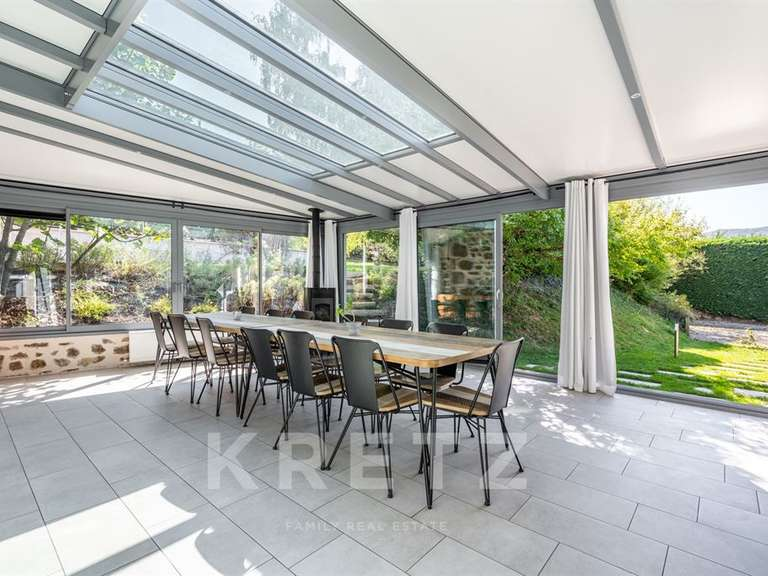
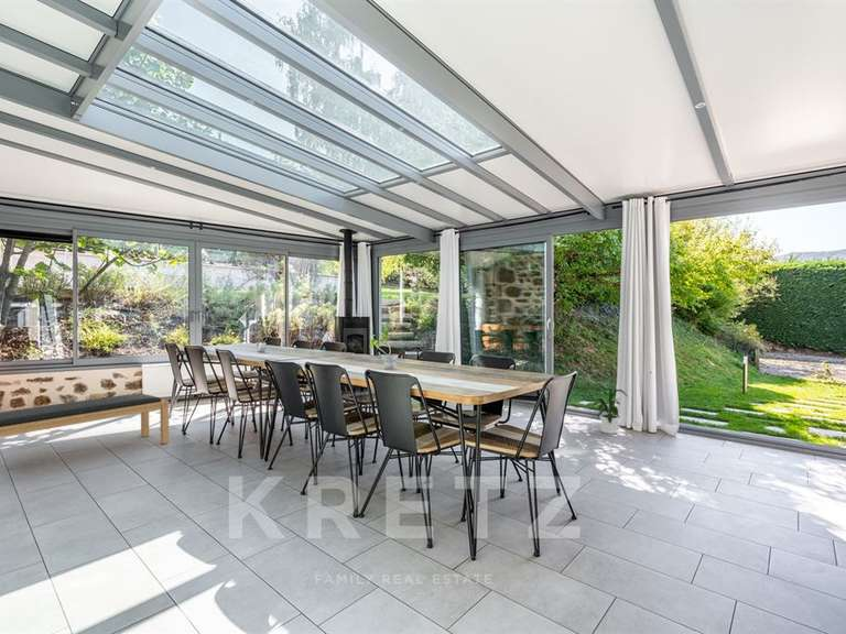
+ house plant (607, 407)
+ bench (78, 423)
